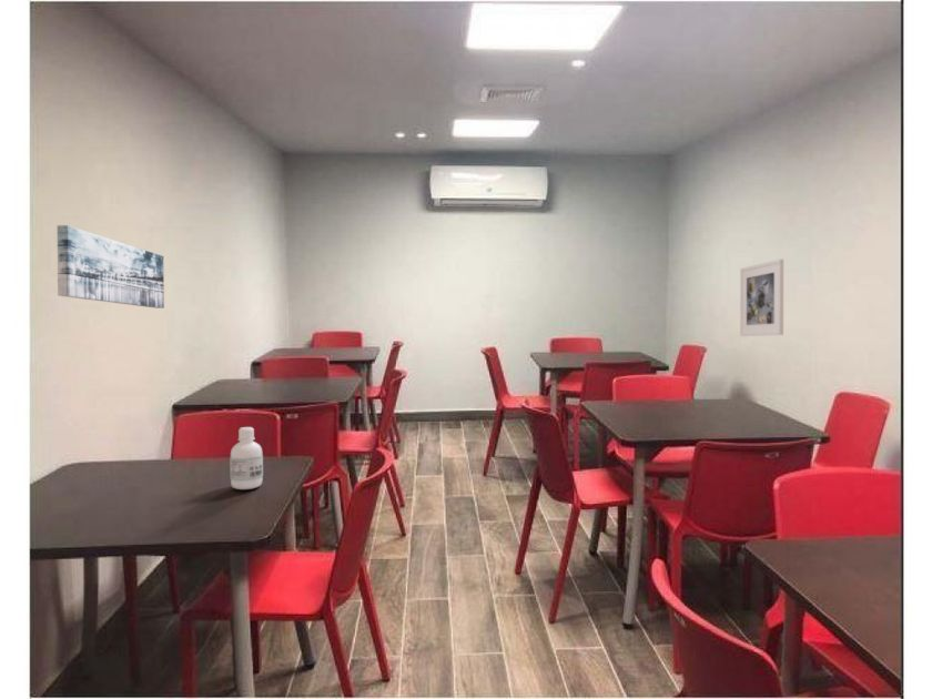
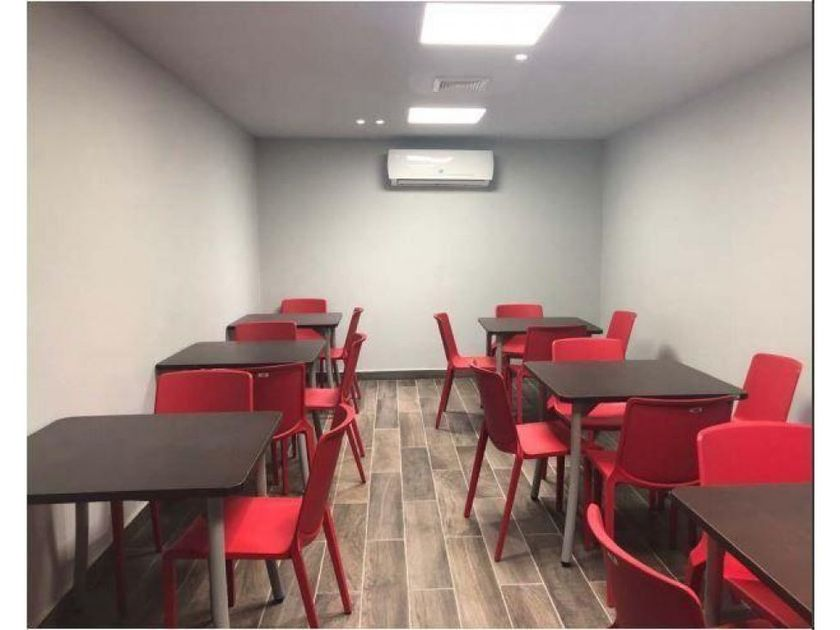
- bottle (246, 457)
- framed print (760, 300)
- wall art (119, 273)
